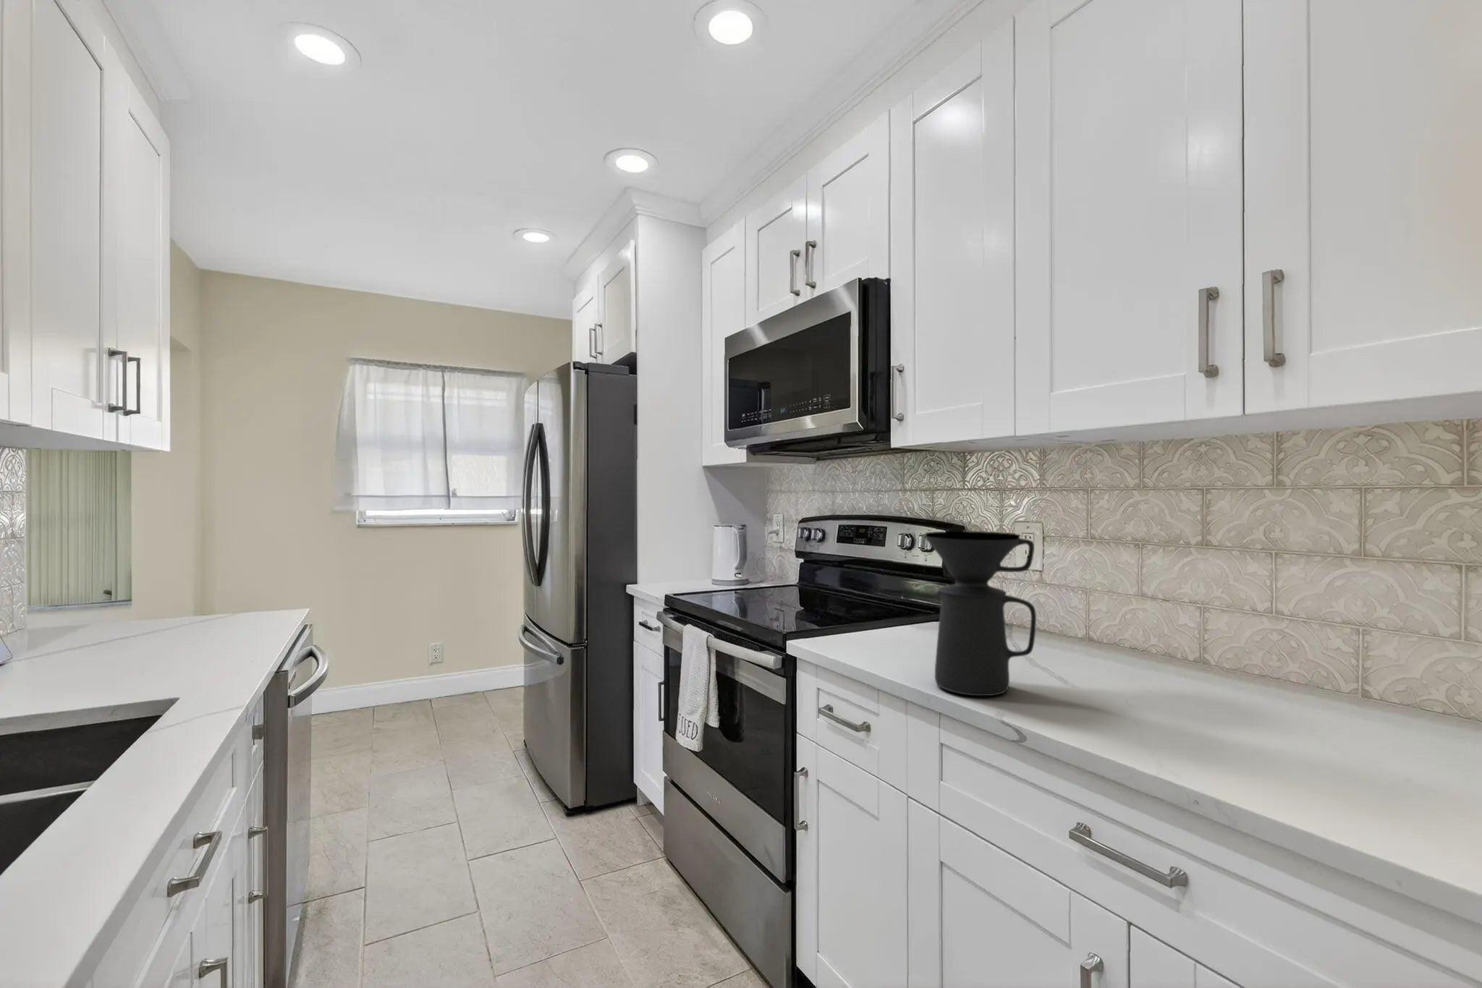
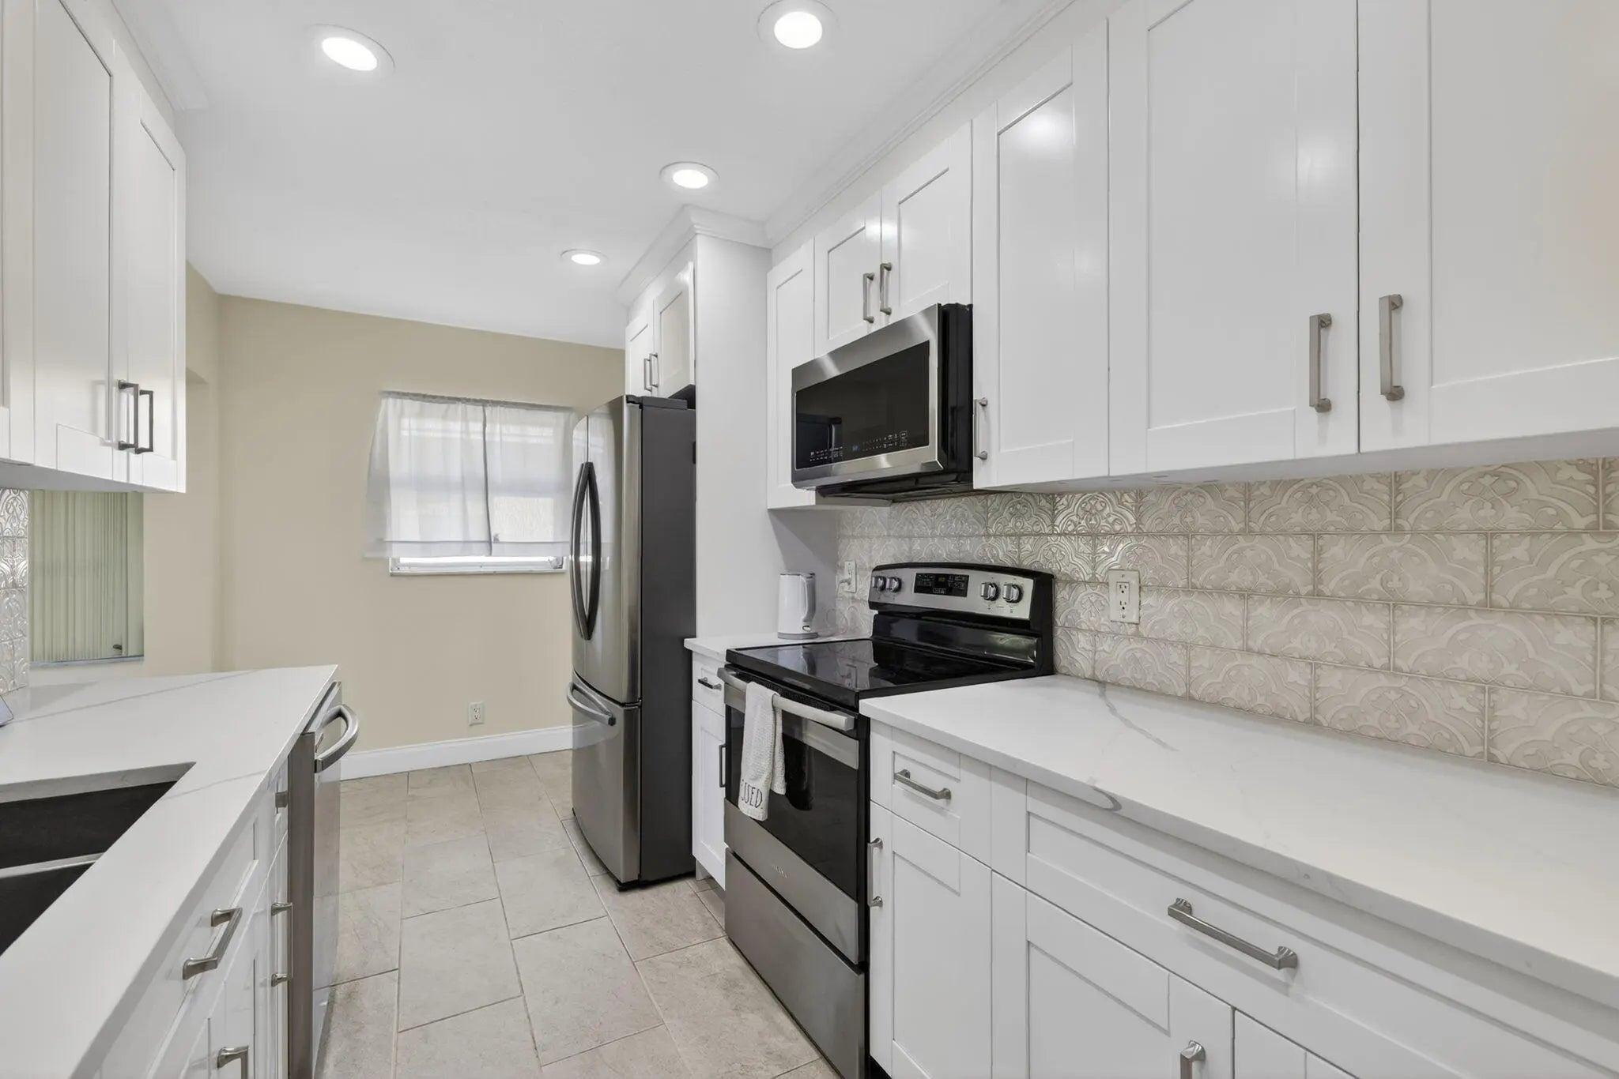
- coffee maker (971, 610)
